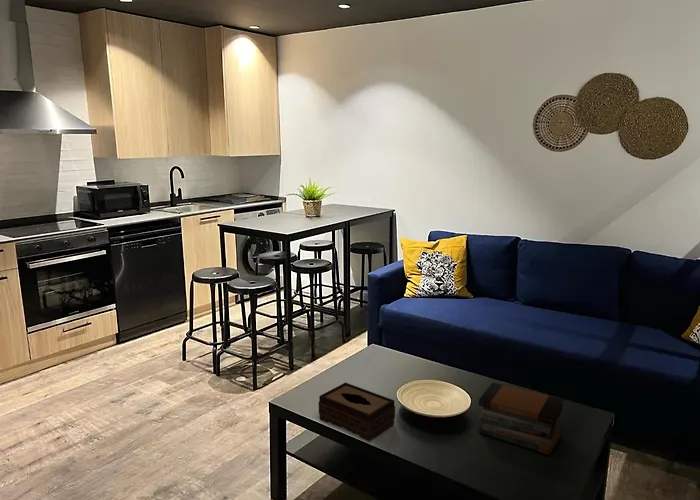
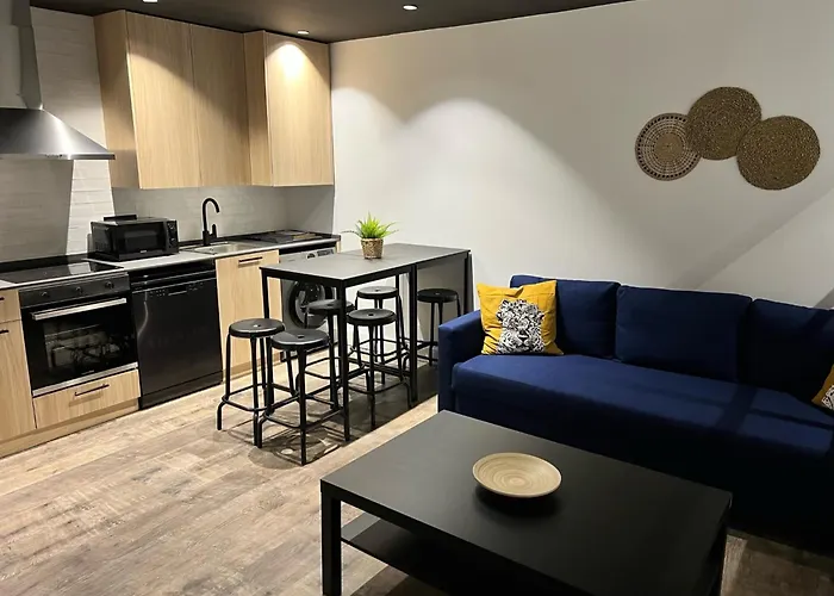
- book stack (519, 416)
- tissue box (356, 410)
